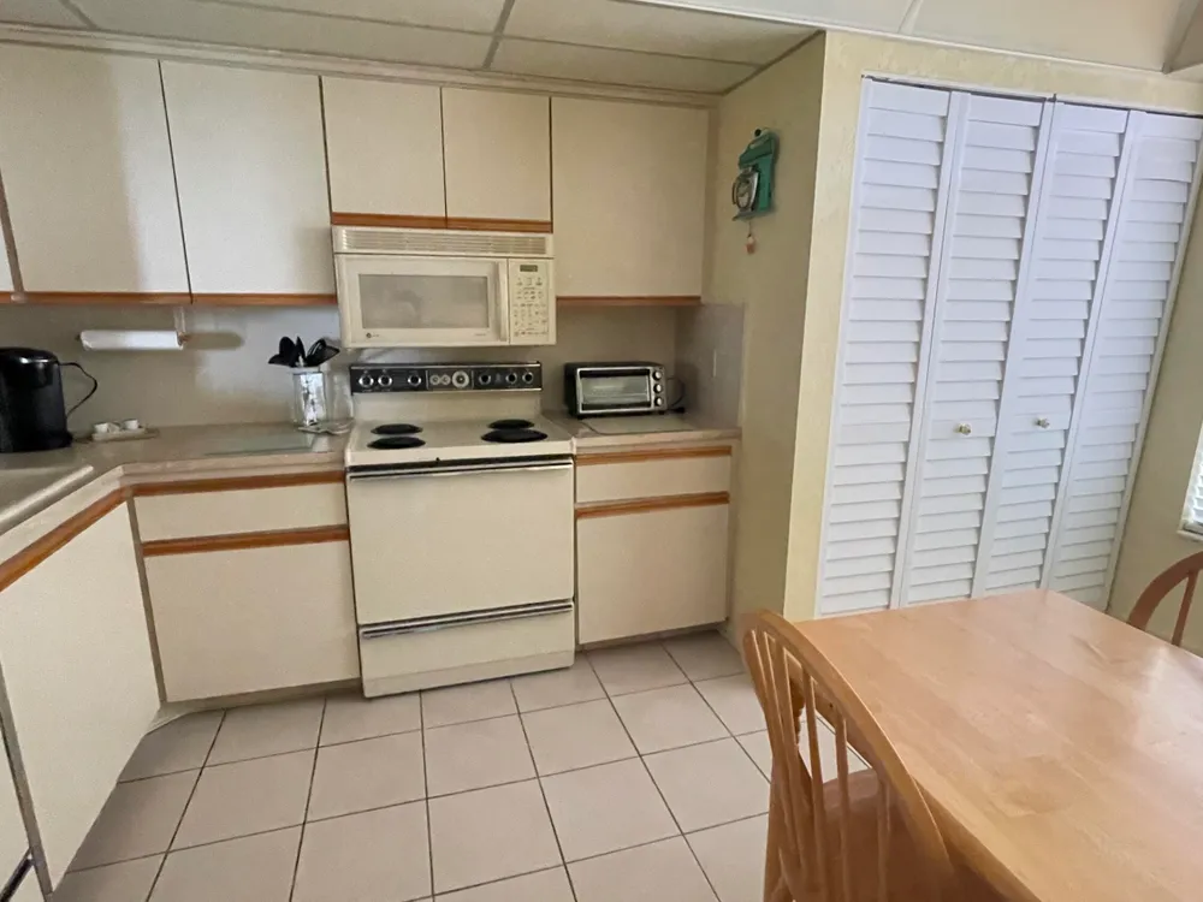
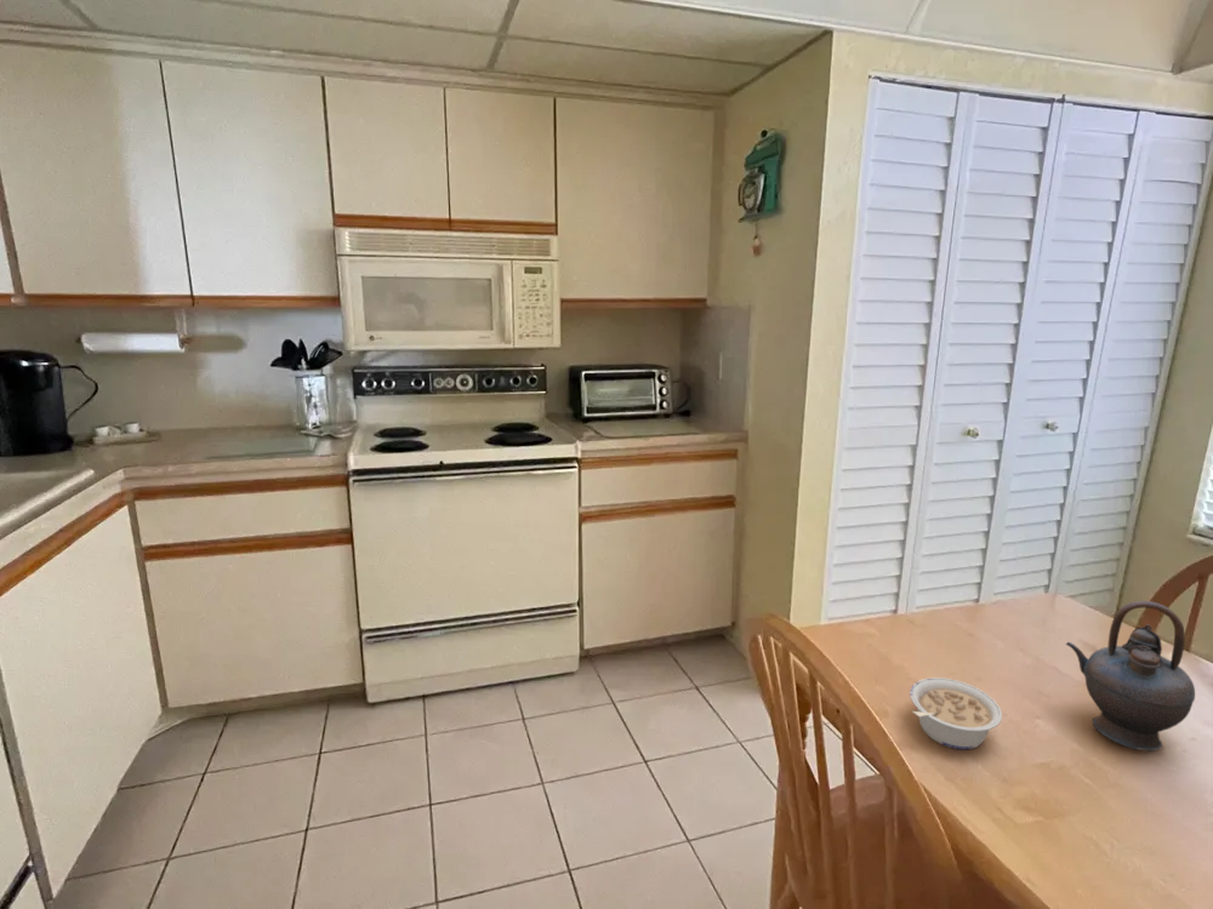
+ legume (952, 715)
+ teapot (1127, 667)
